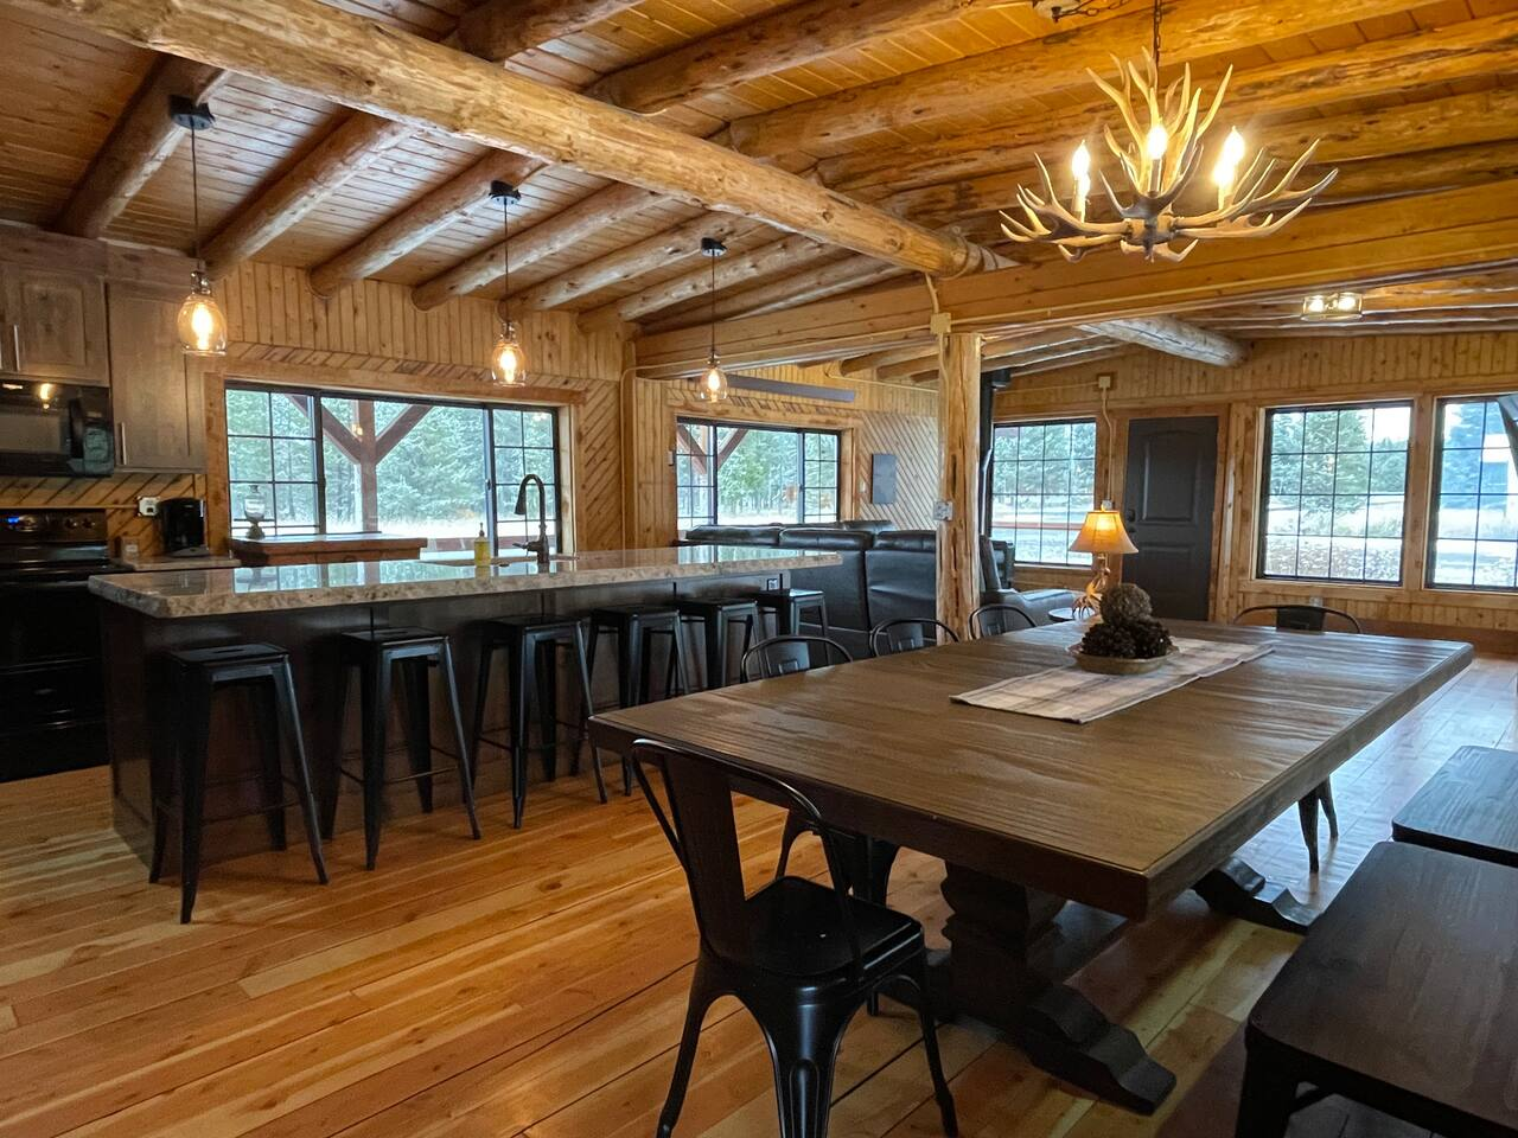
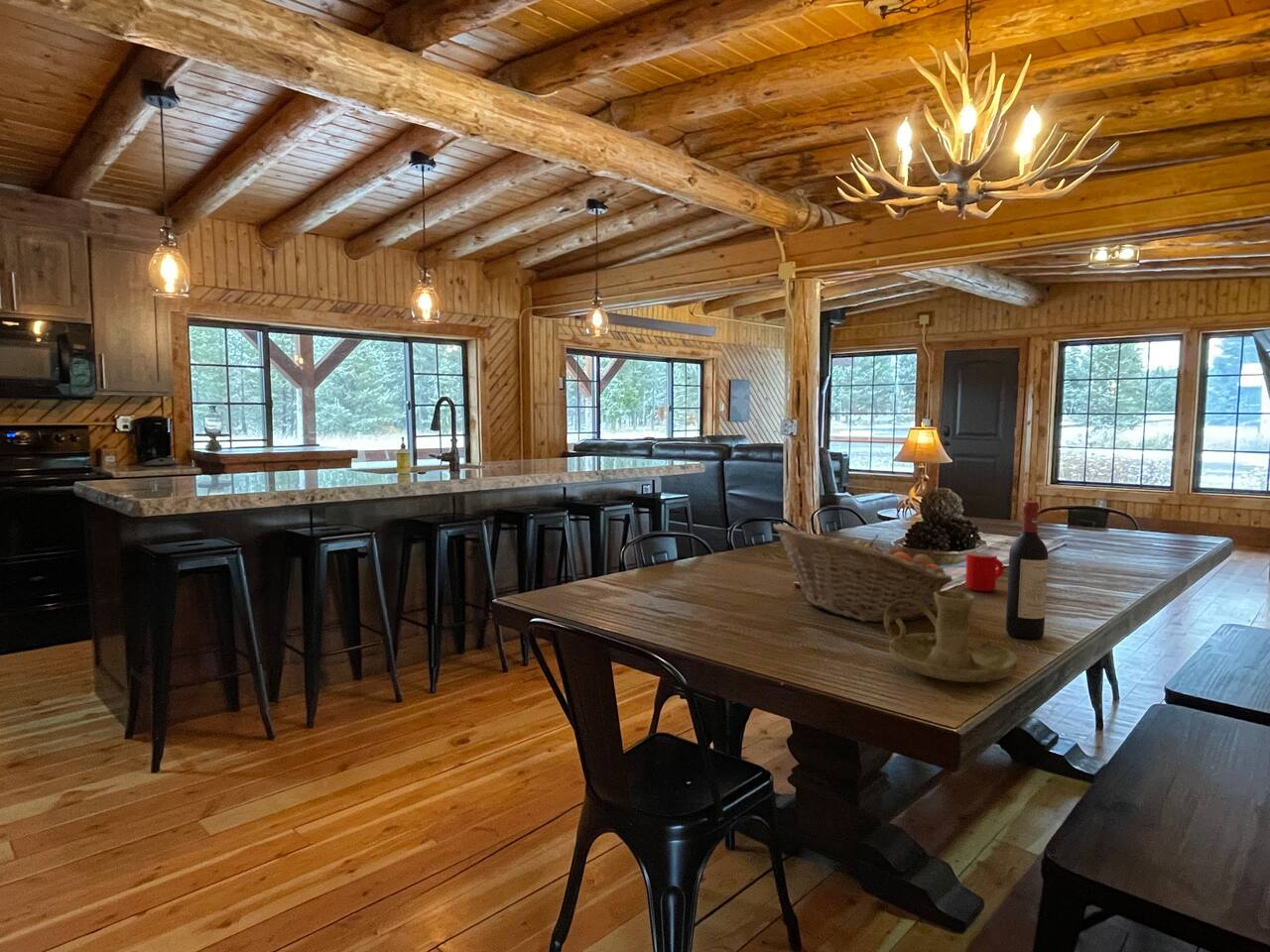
+ fruit basket (856, 565)
+ candle holder (941, 629)
+ mug (986, 571)
+ wine bottle (1027, 568)
